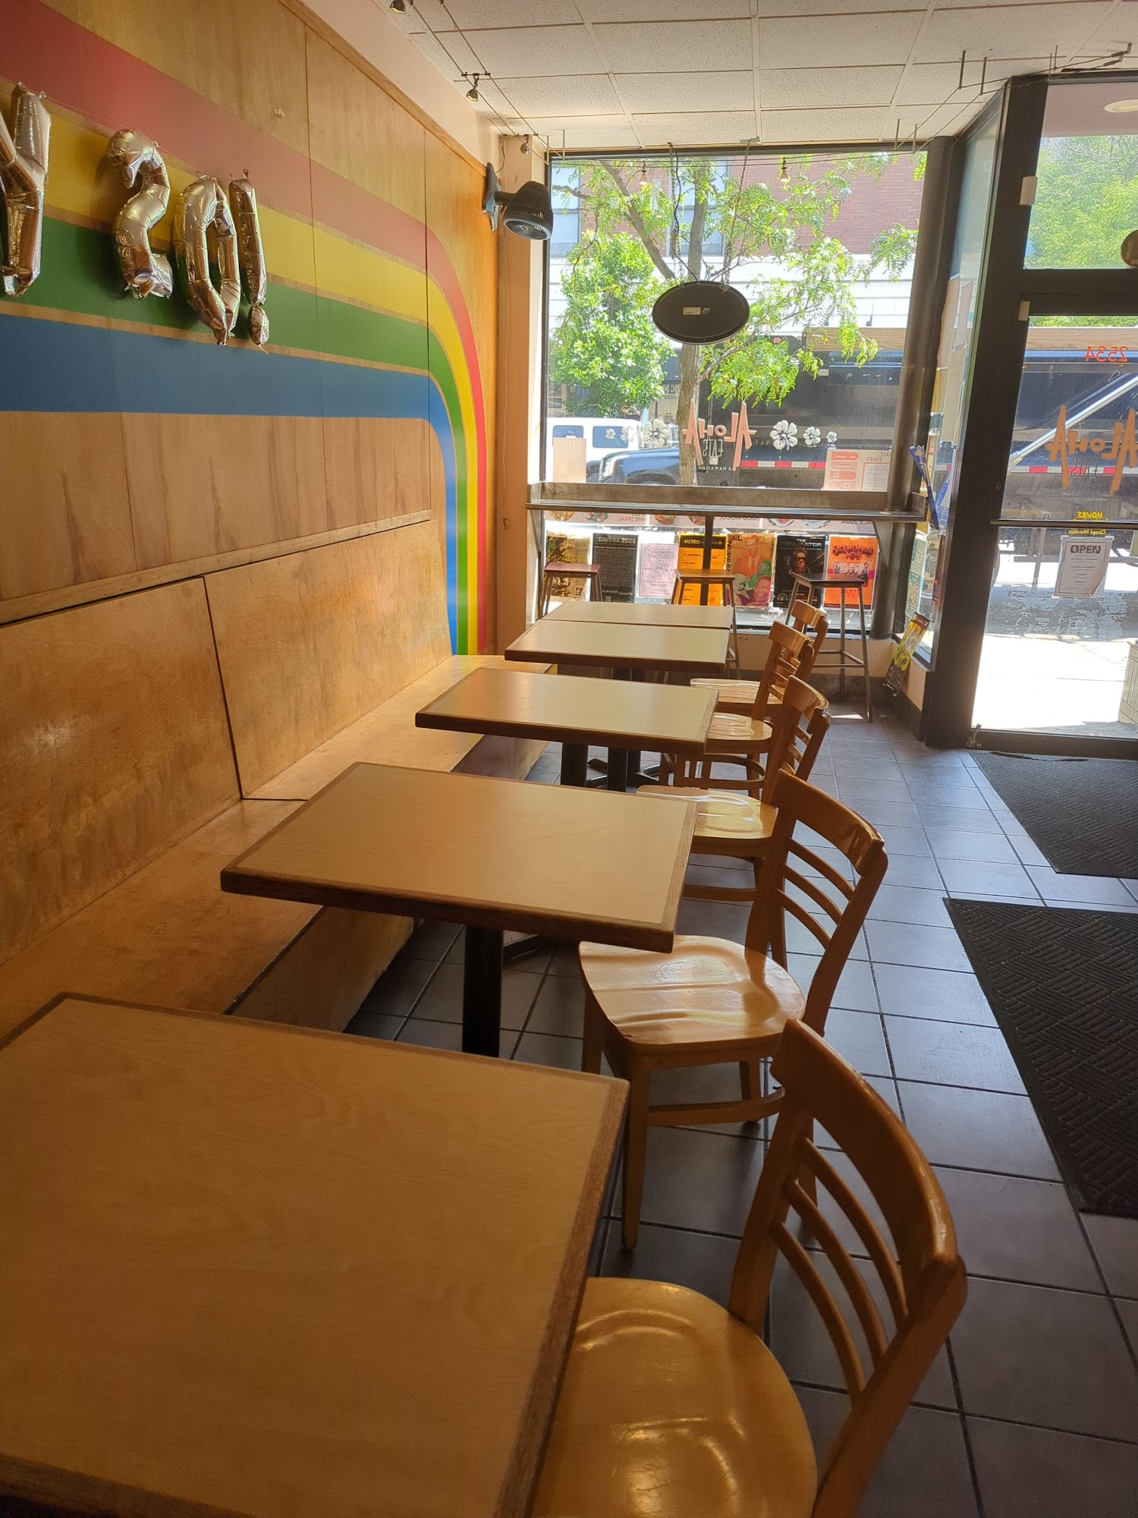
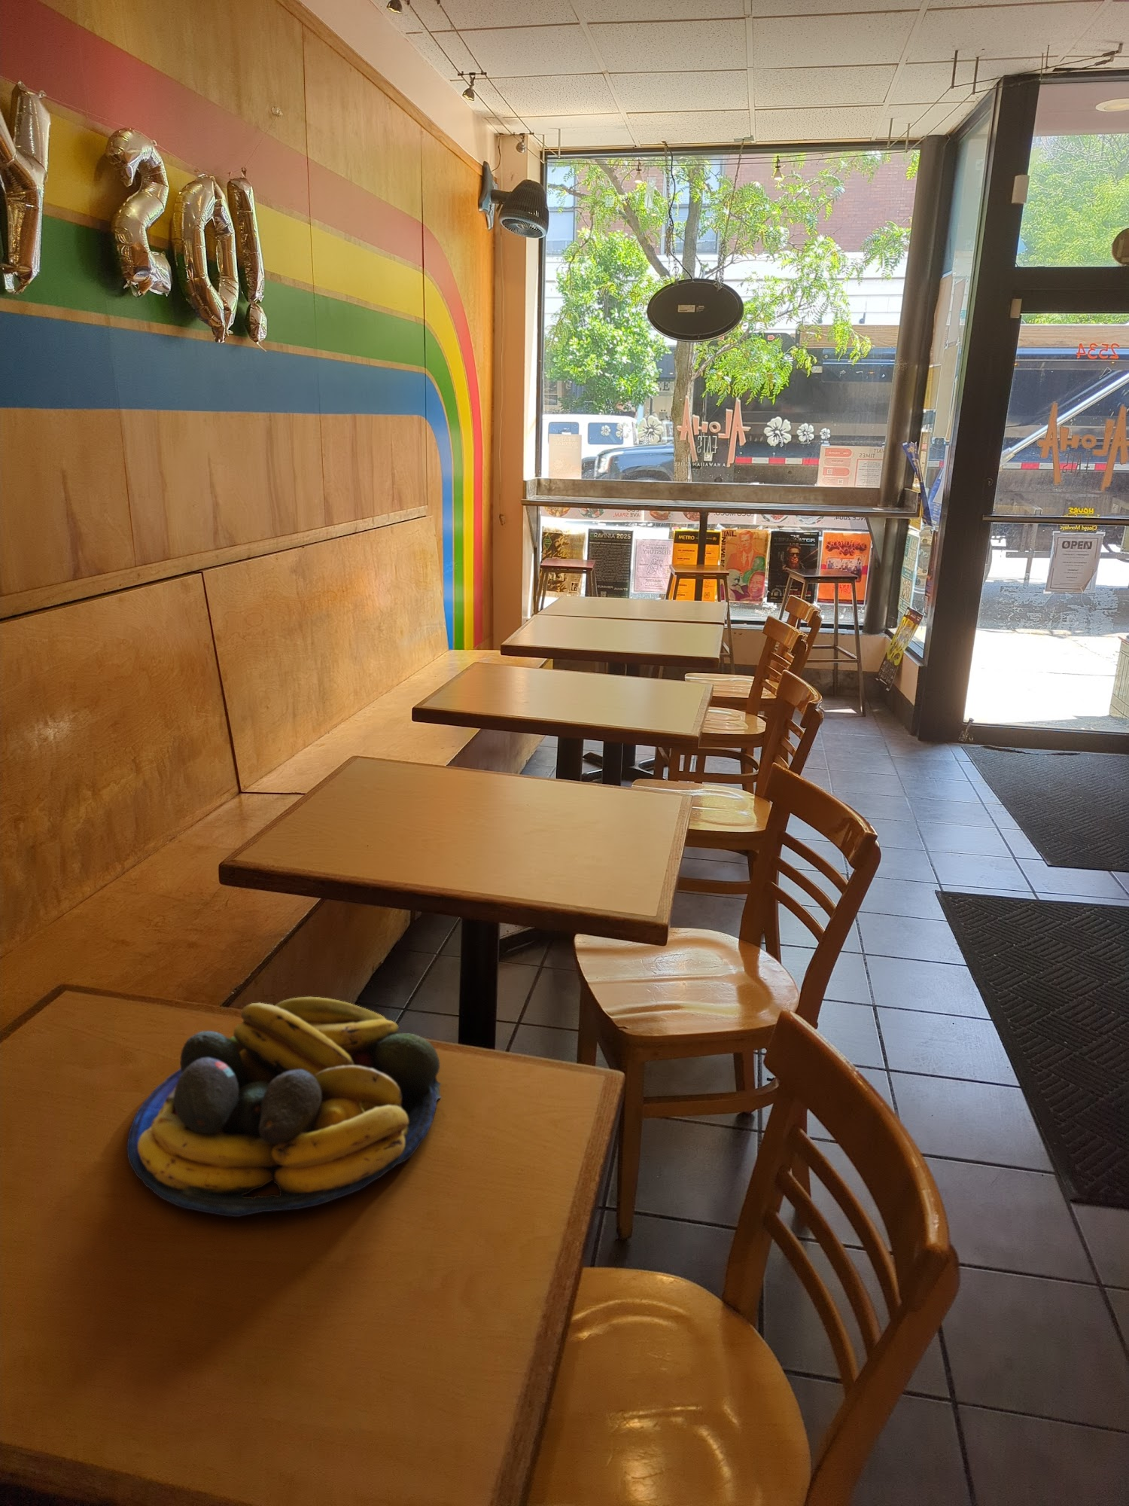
+ fruit bowl (286, 1067)
